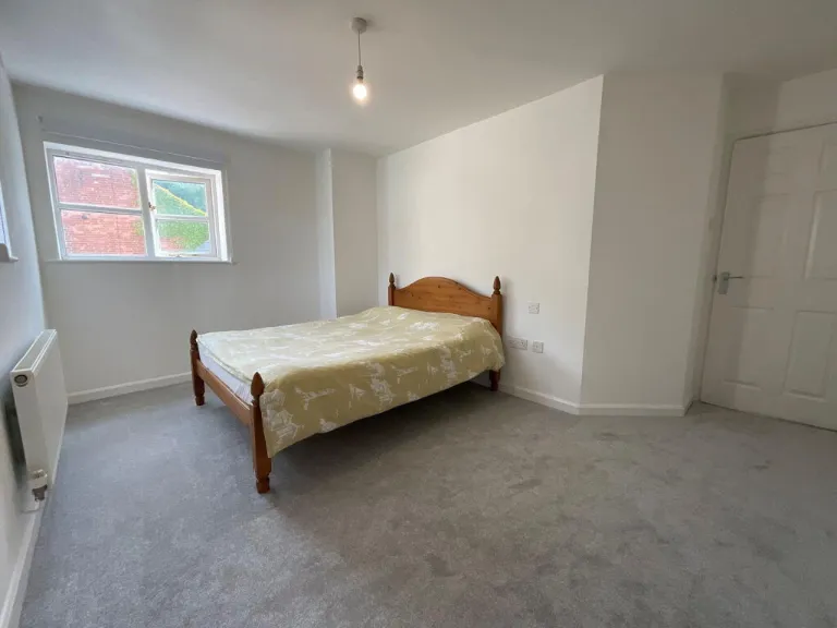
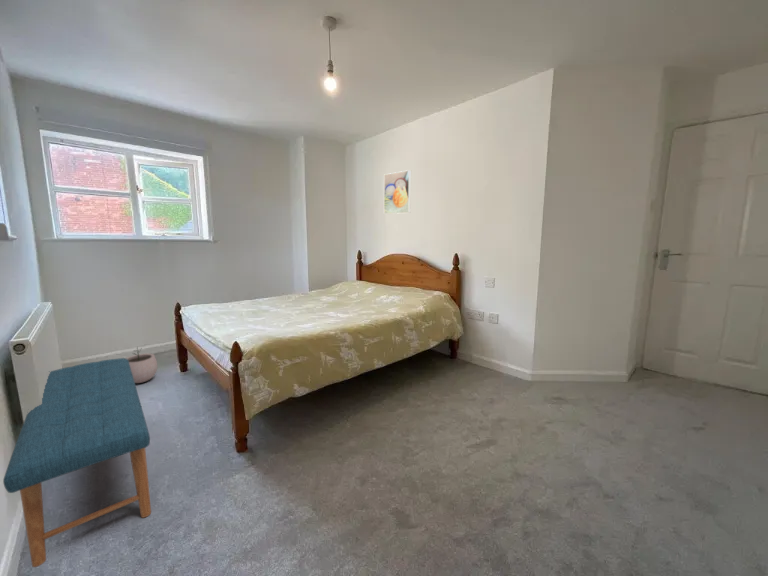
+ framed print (396, 193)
+ plant pot (139, 364)
+ bench (90, 430)
